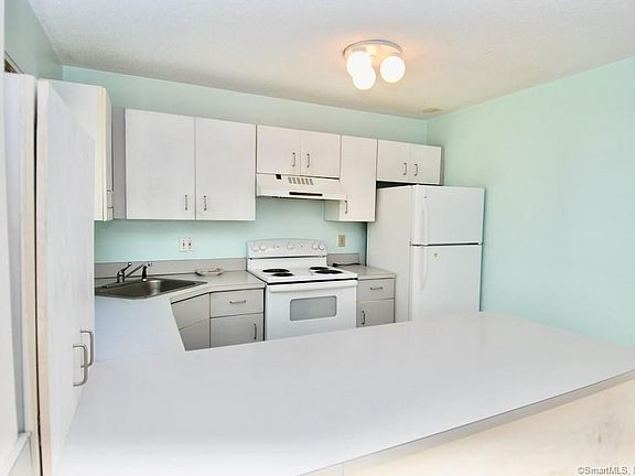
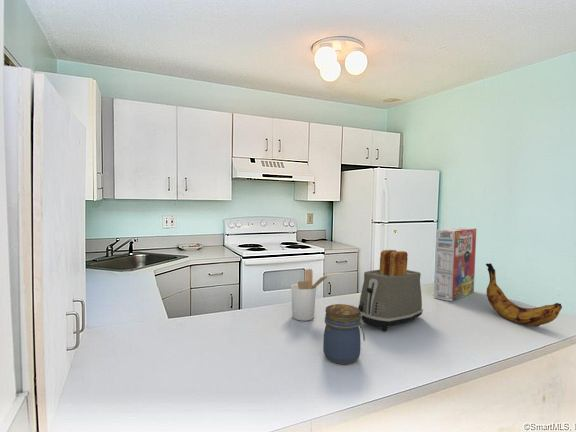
+ banana (513, 303)
+ cereal box (455, 262)
+ jar (344, 332)
+ utensil holder (309, 294)
+ toaster (391, 286)
